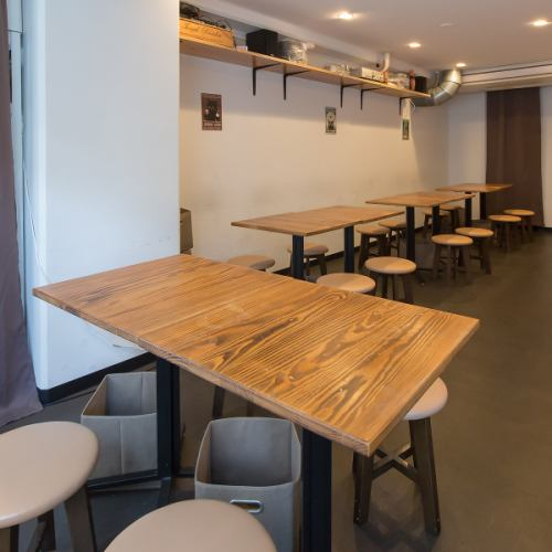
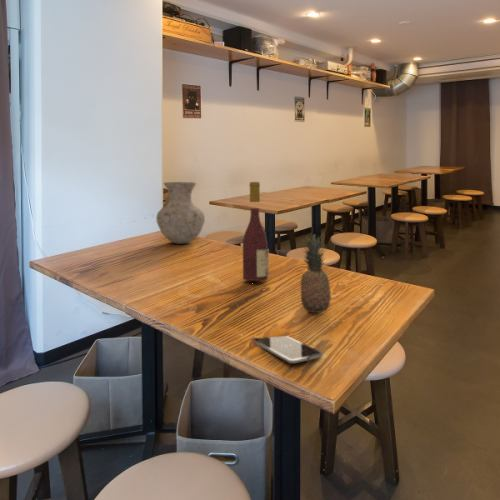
+ fruit (315, 272)
+ wine bottle (255, 232)
+ vase (180, 213)
+ smartphone (285, 346)
